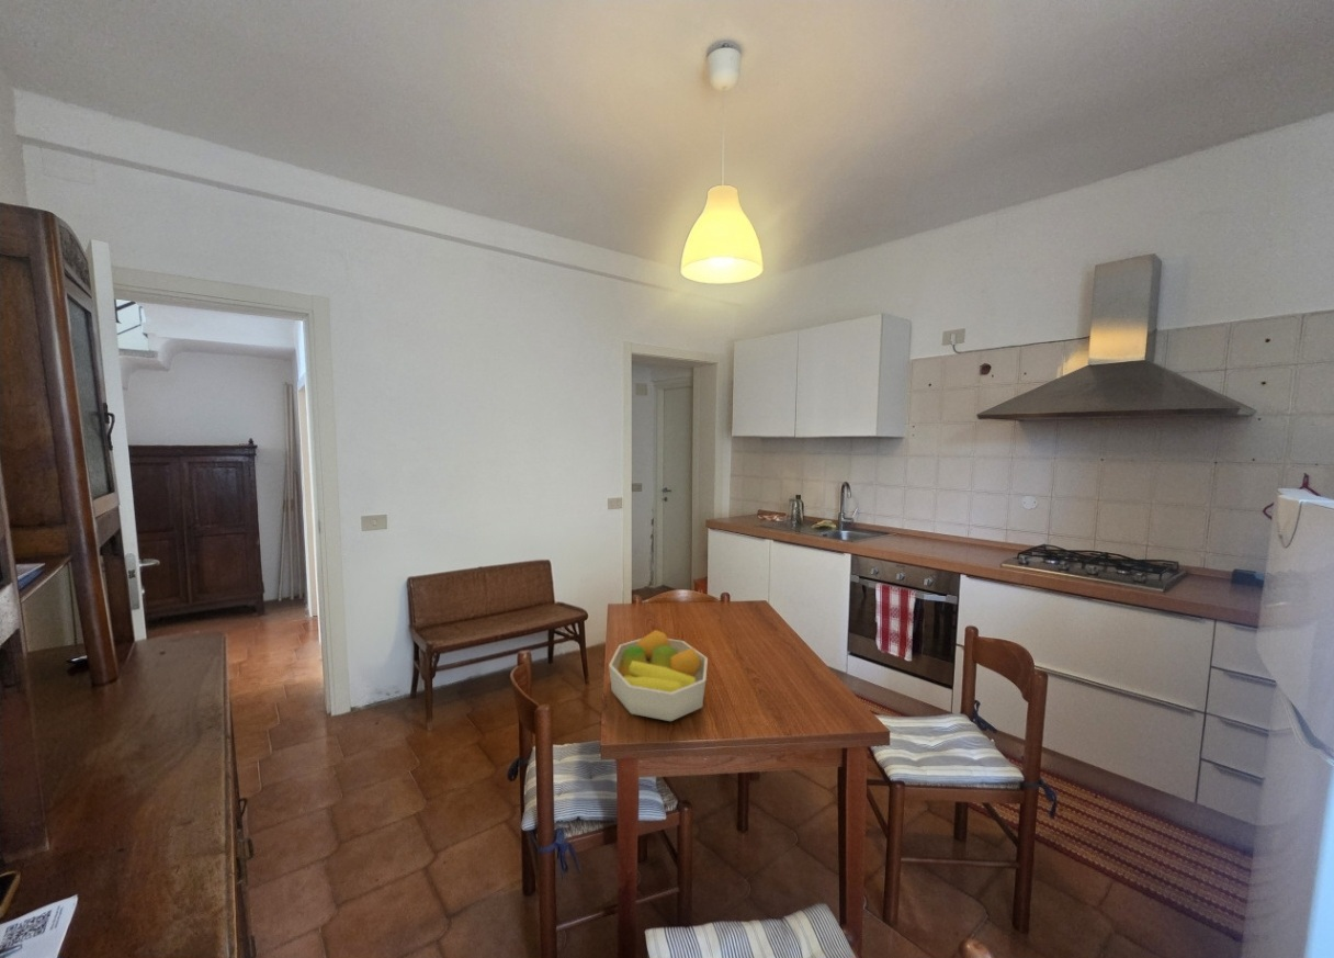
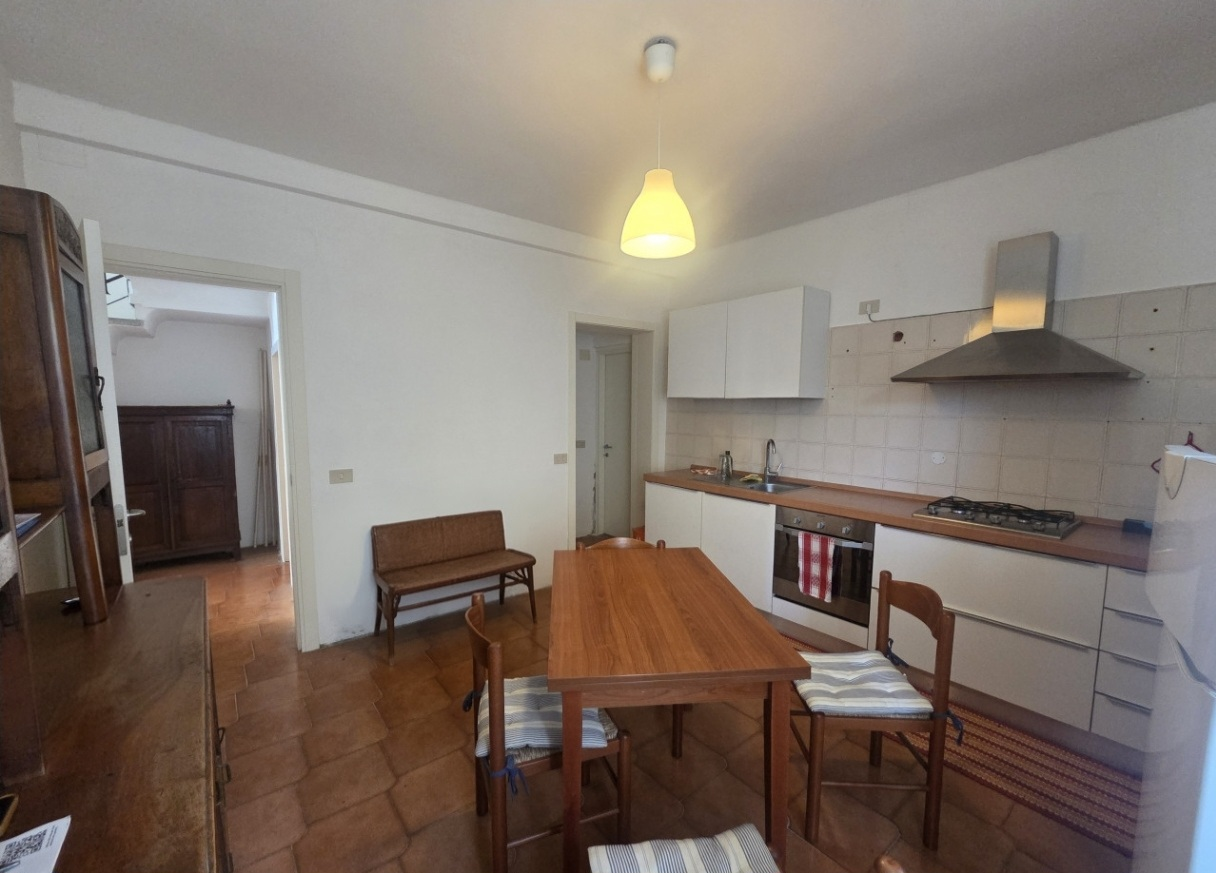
- fruit bowl (658, 670)
